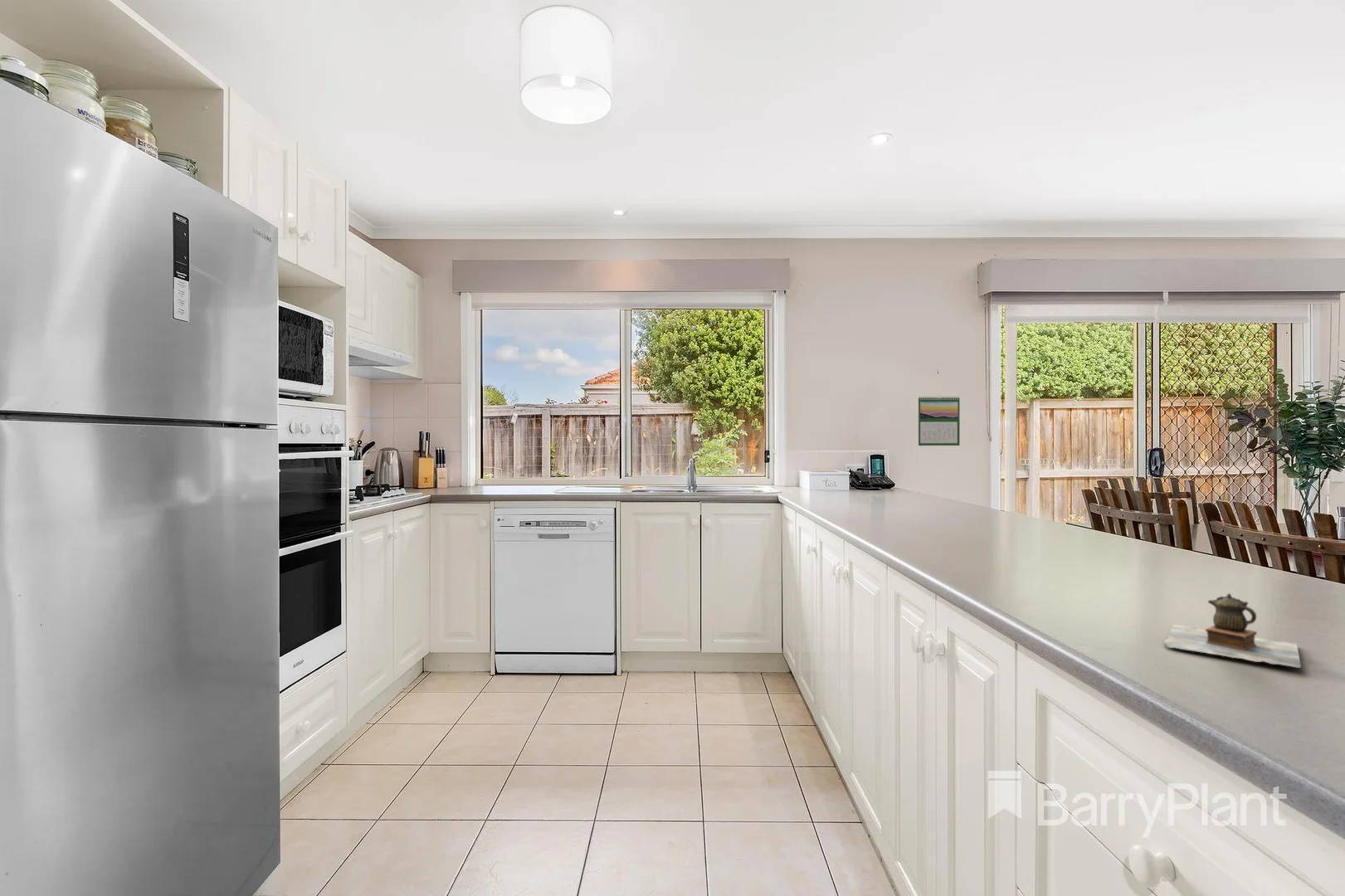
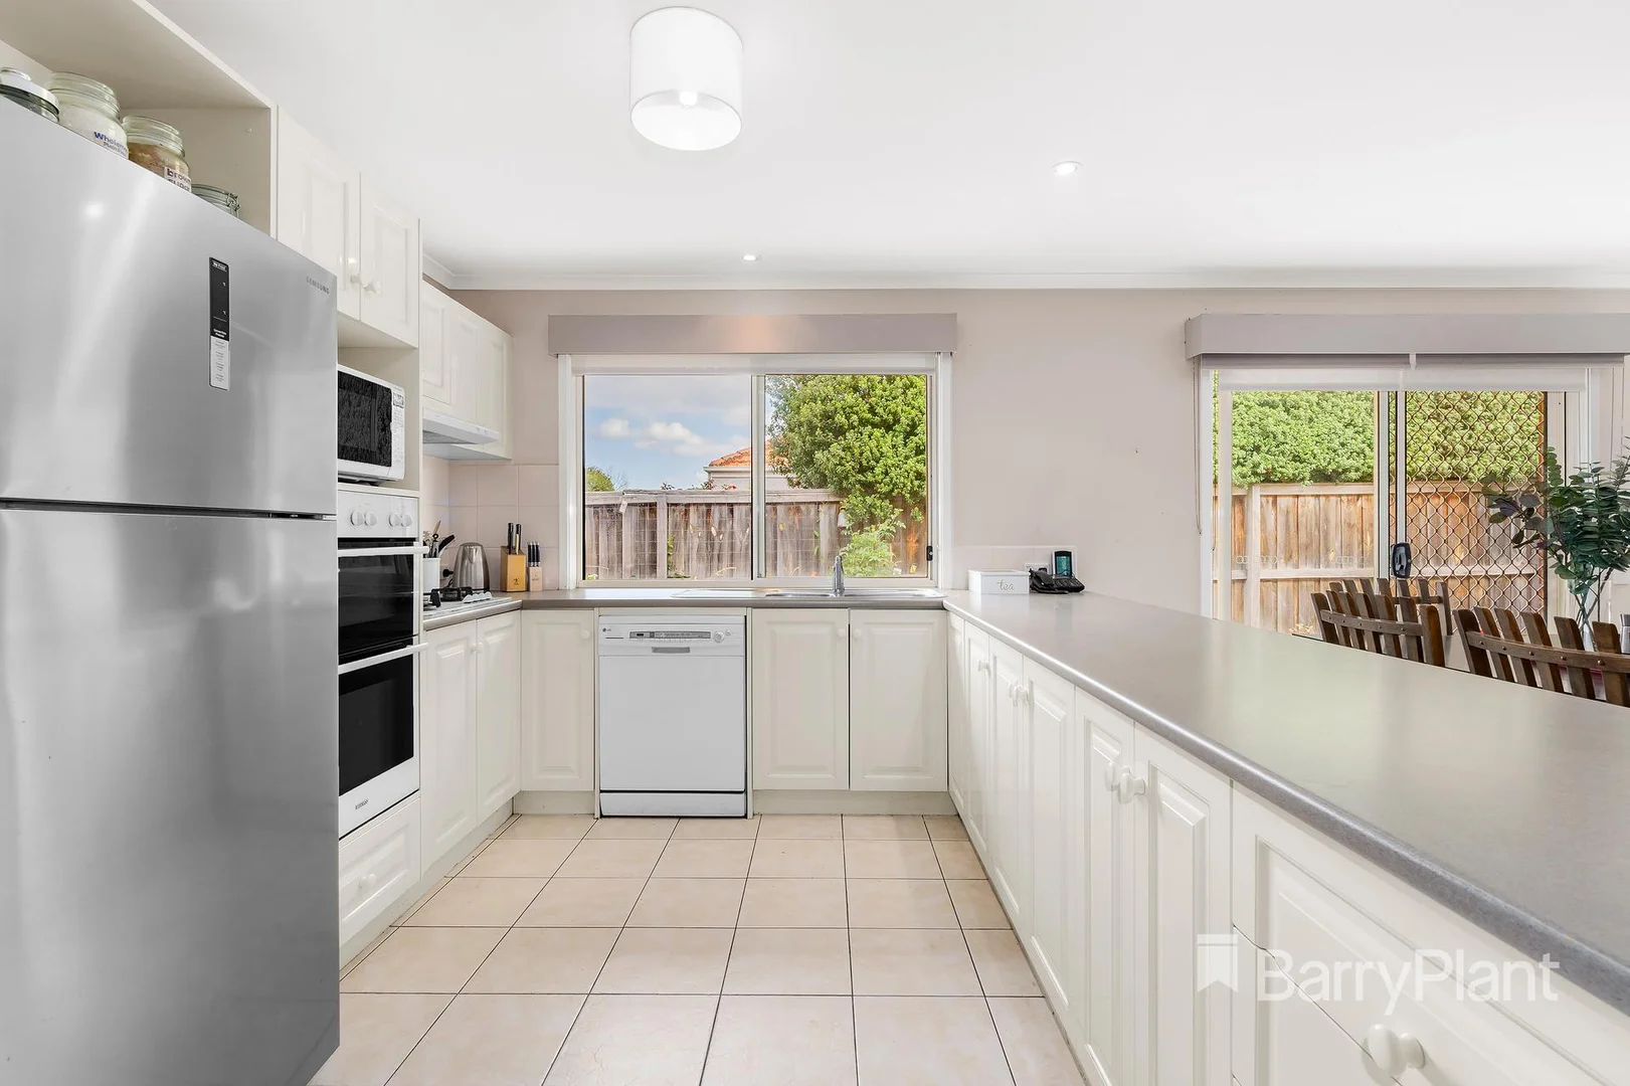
- calendar (938, 420)
- teapot (1230, 619)
